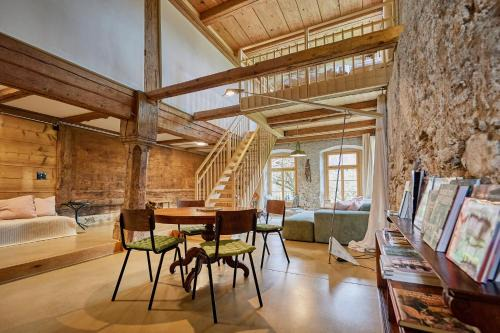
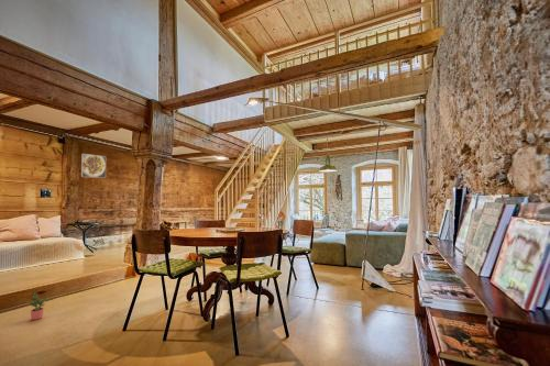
+ potted plant (42, 303)
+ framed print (94, 166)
